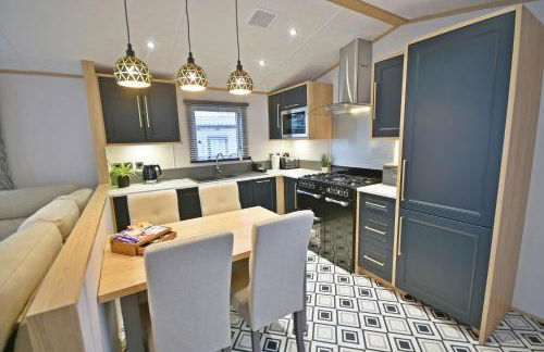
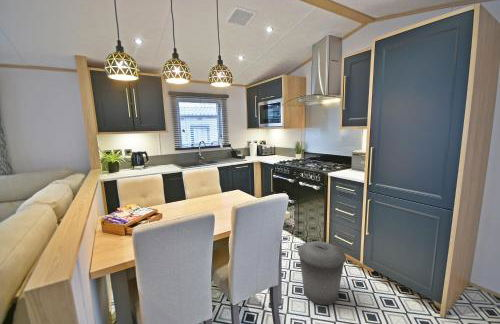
+ trash can (320, 269)
